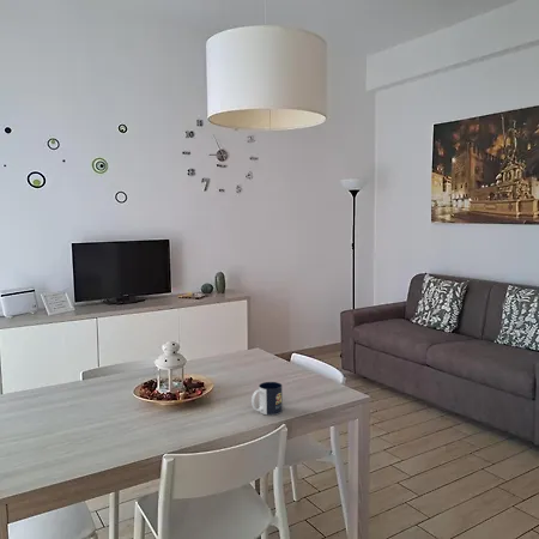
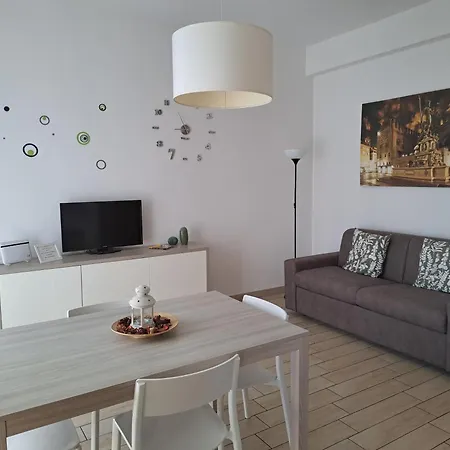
- mug (266, 399)
